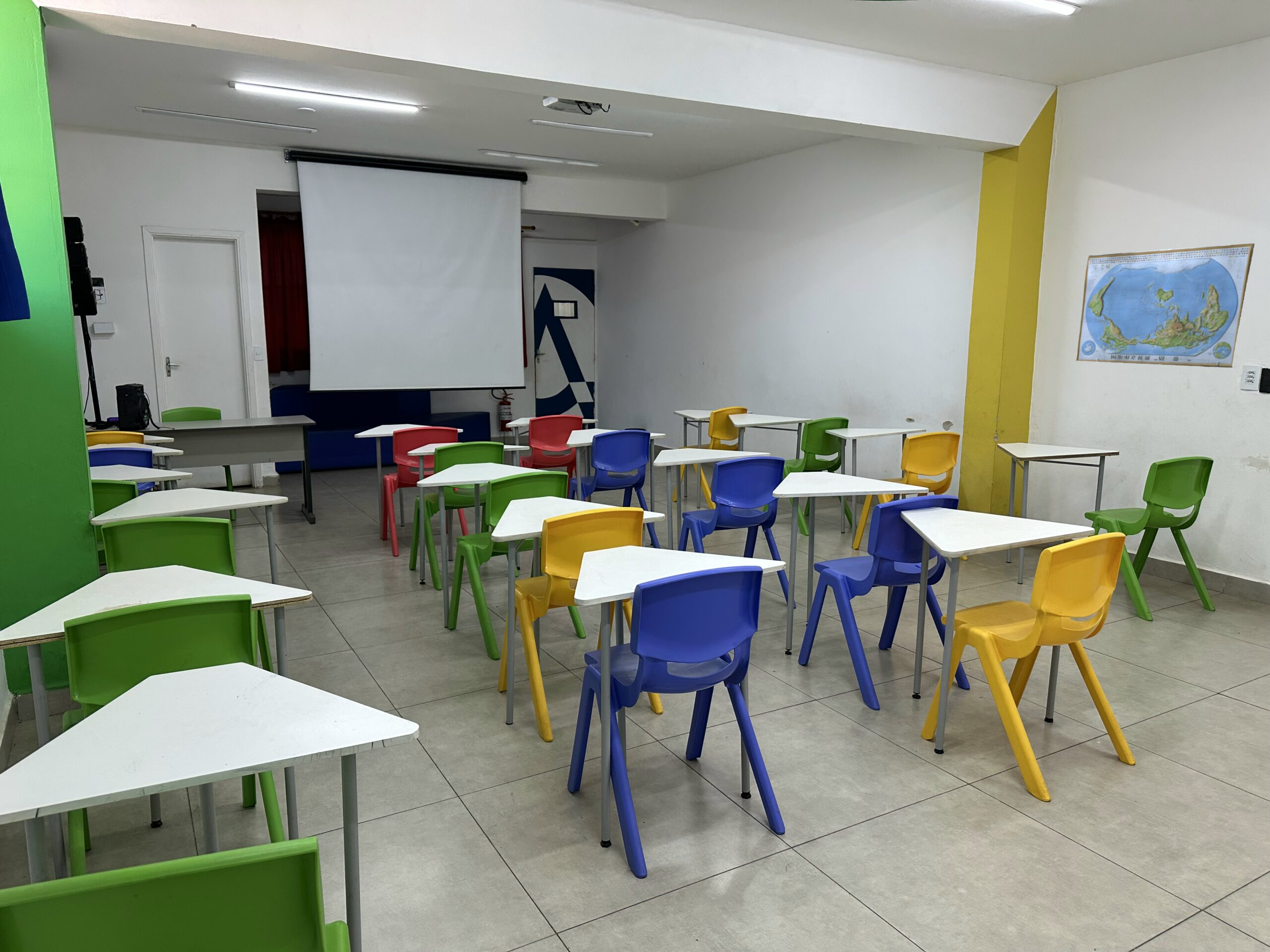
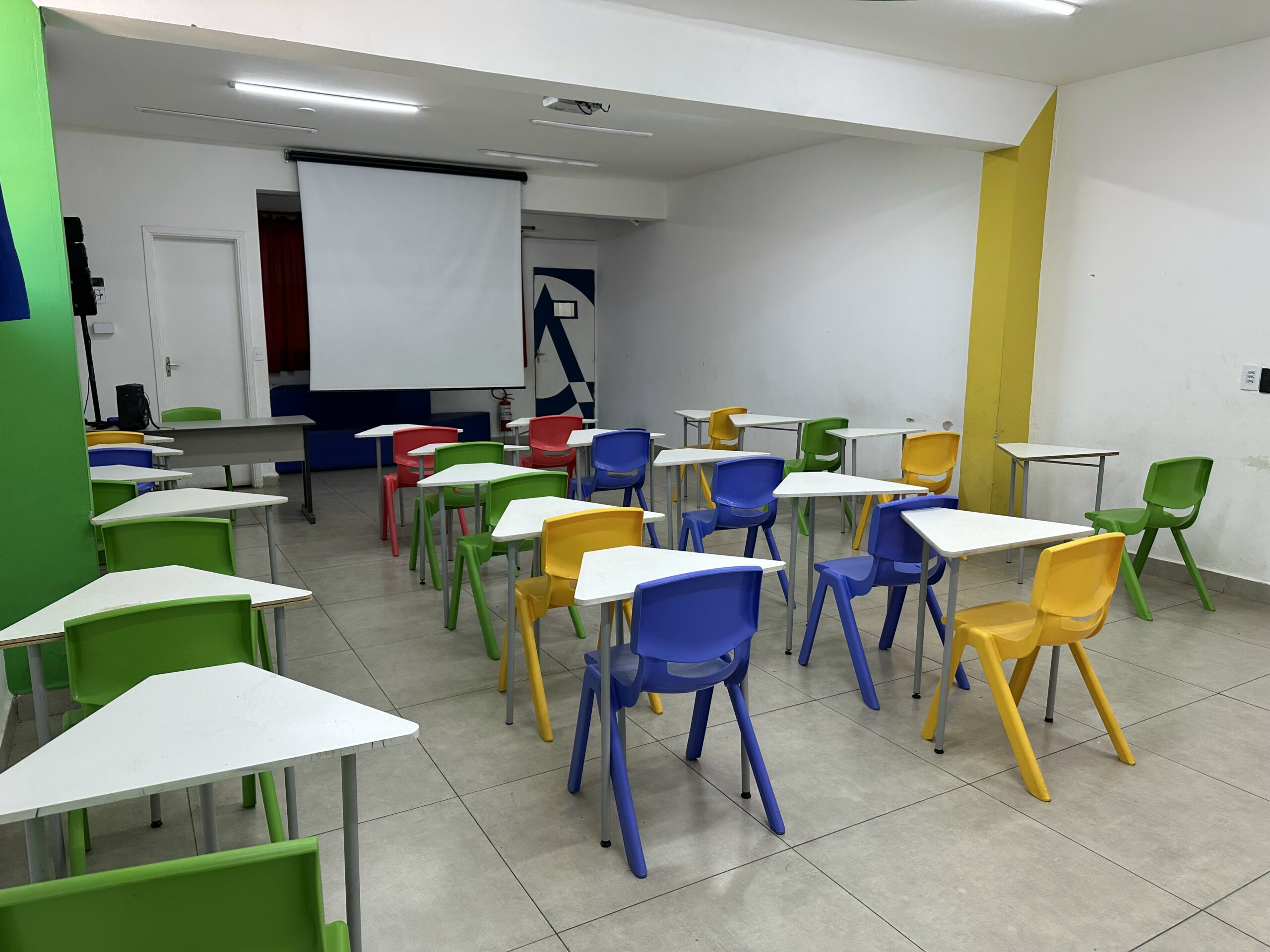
- world map (1156, 307)
